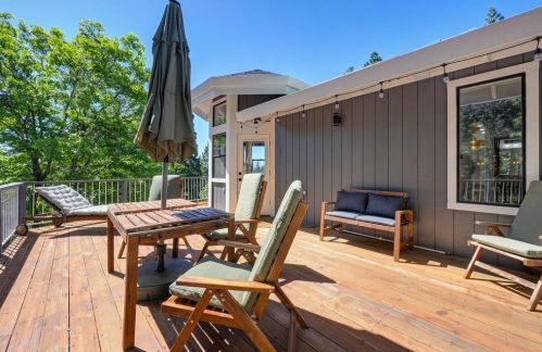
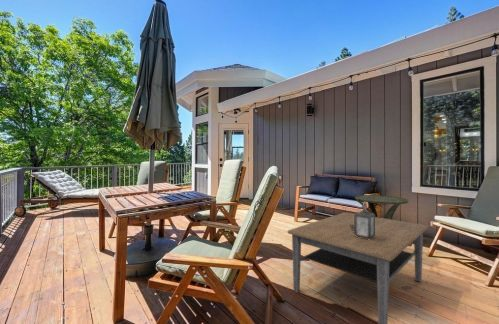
+ side table (384, 218)
+ coffee table (360, 256)
+ lantern (364, 219)
